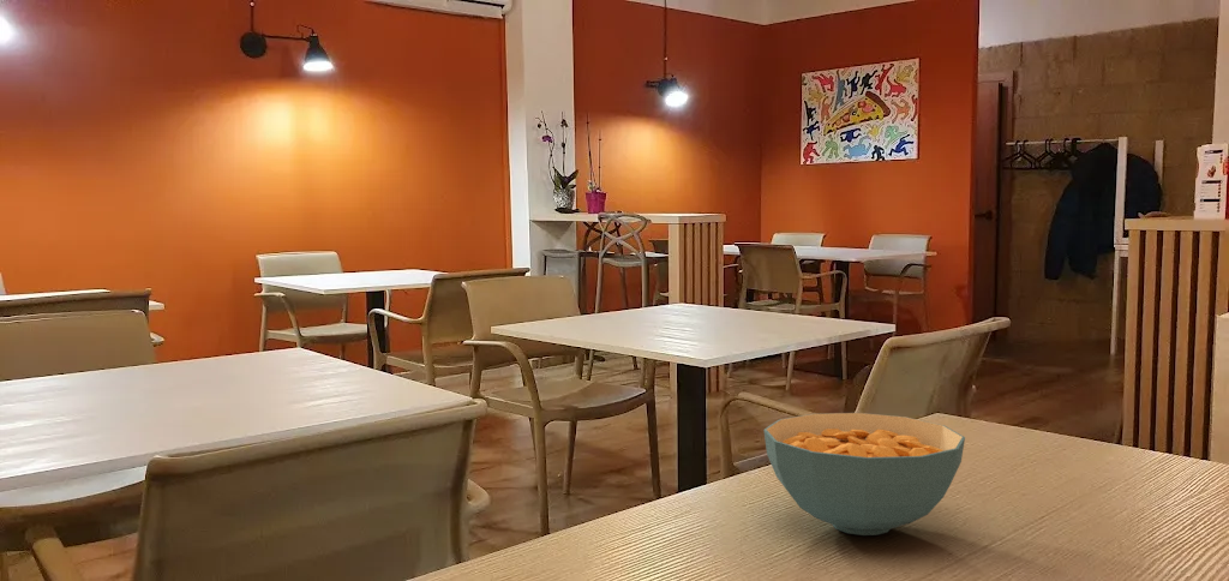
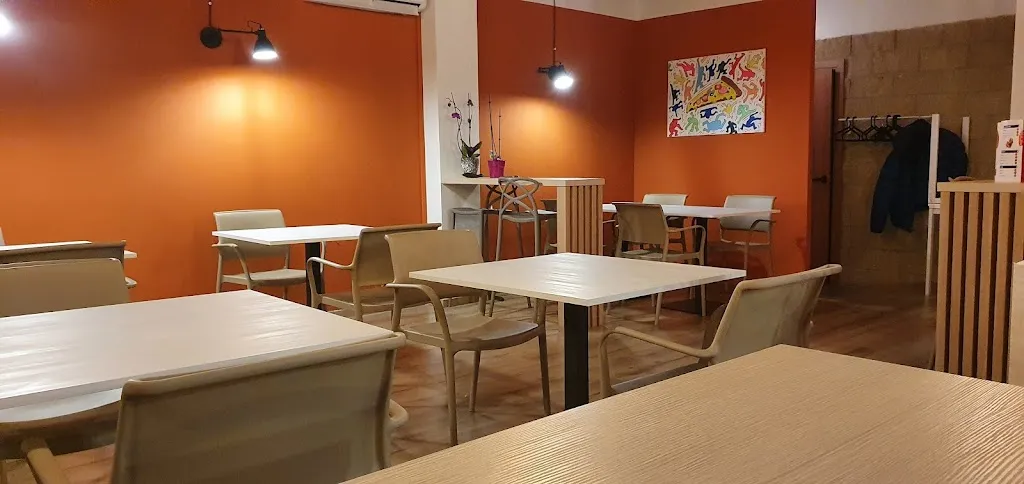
- cereal bowl (862, 479)
